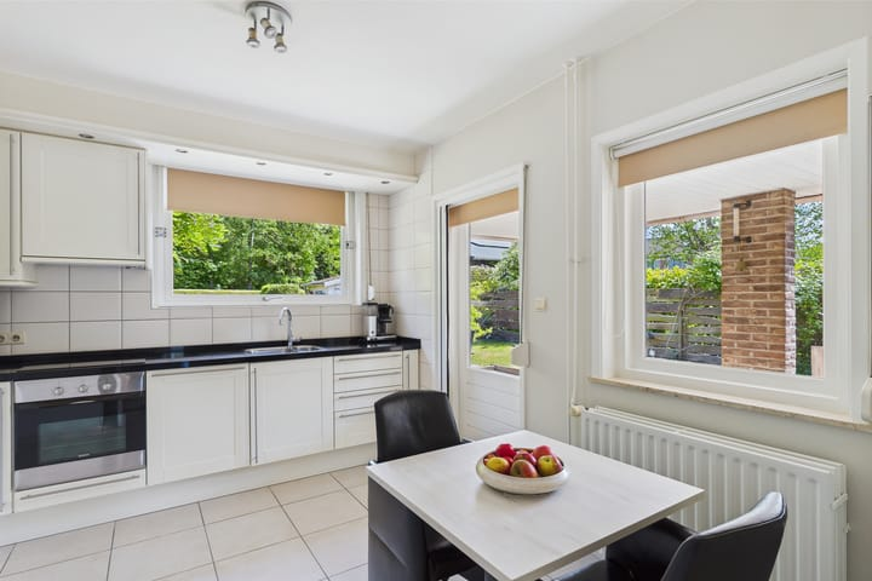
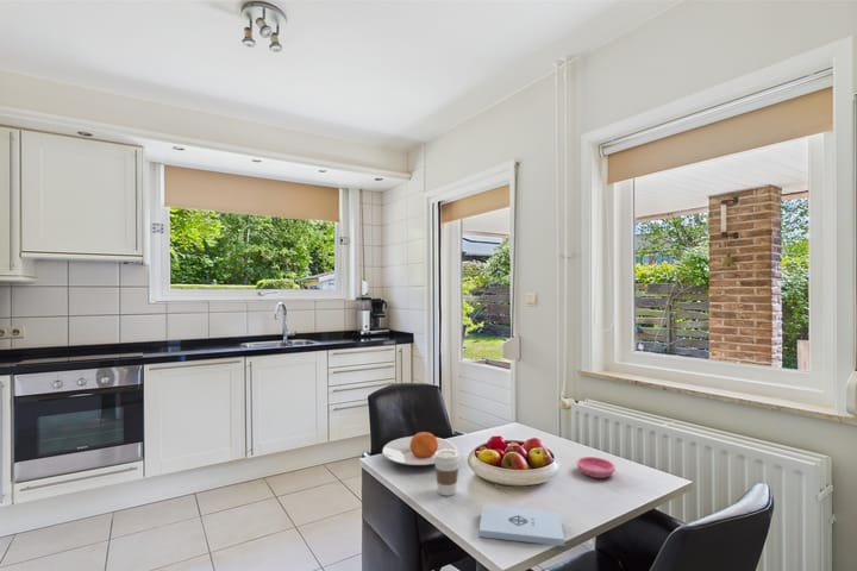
+ plate (419, 446)
+ notepad (520, 523)
+ coffee cup (446, 471)
+ saucer (595, 468)
